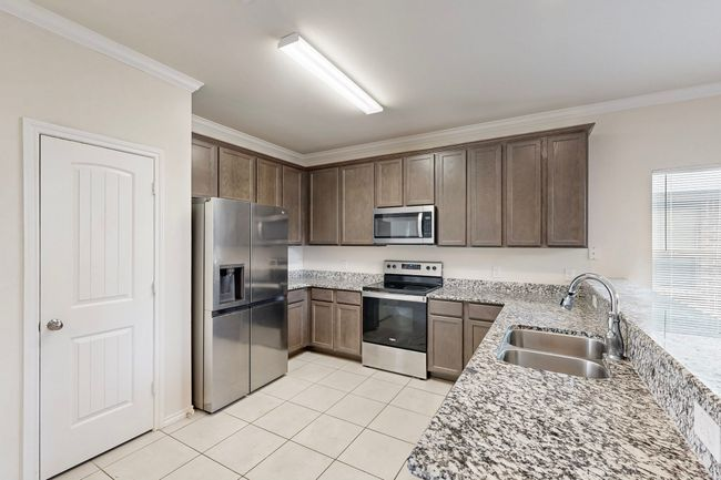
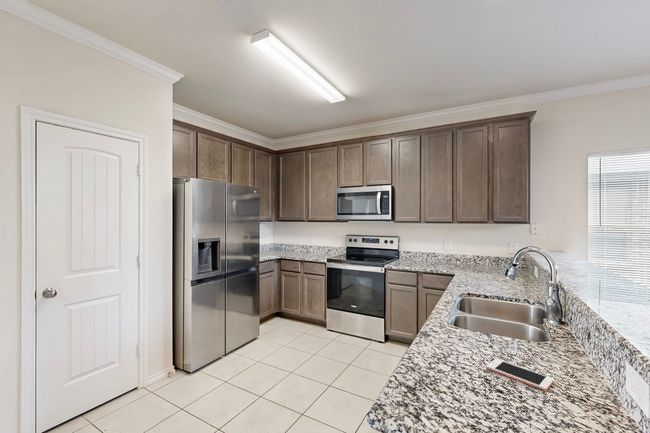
+ cell phone (518, 373)
